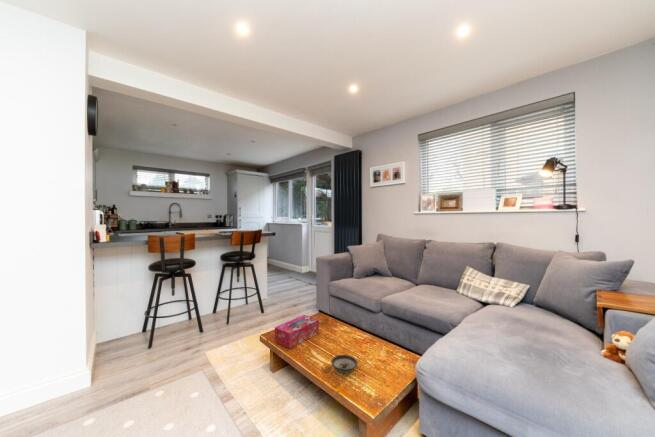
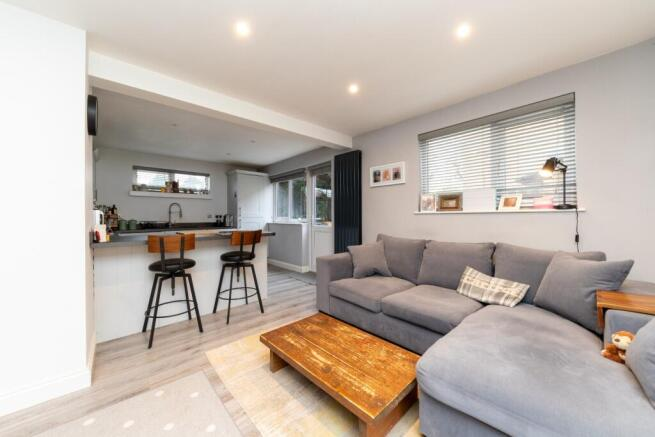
- saucer (344, 364)
- tissue box (297, 330)
